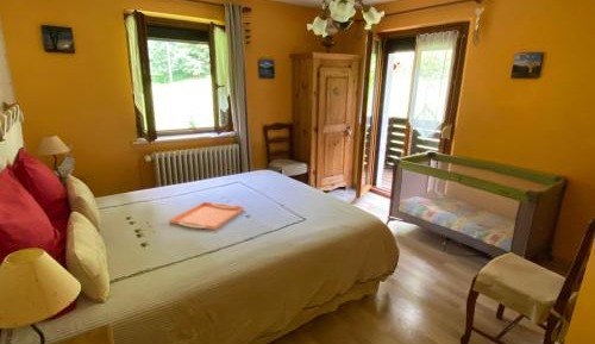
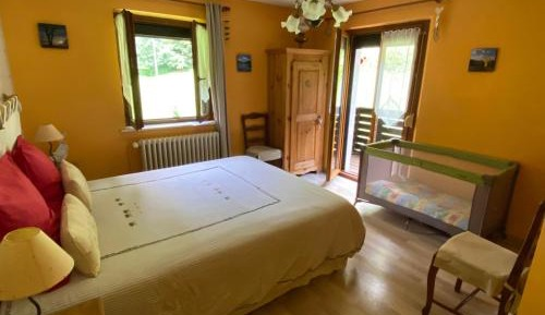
- serving tray (208, 214)
